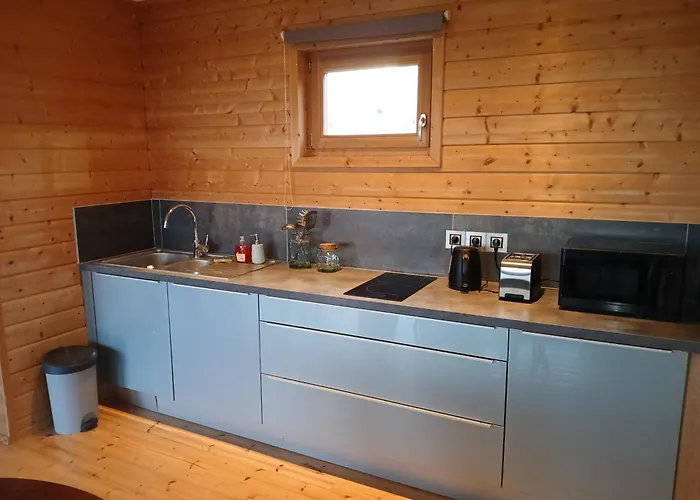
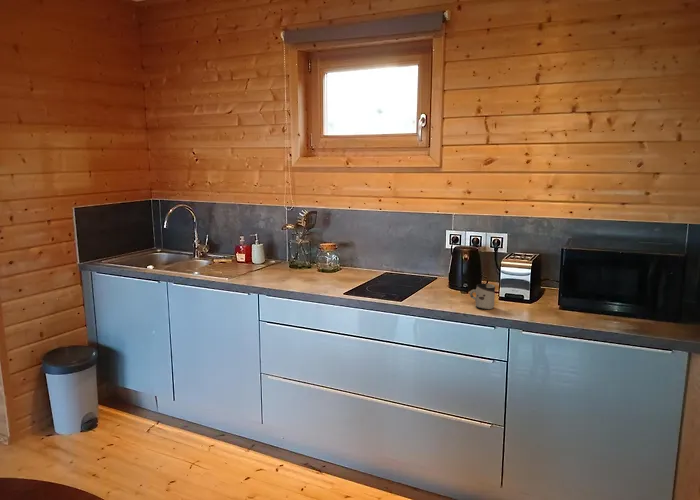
+ cup (481, 295)
